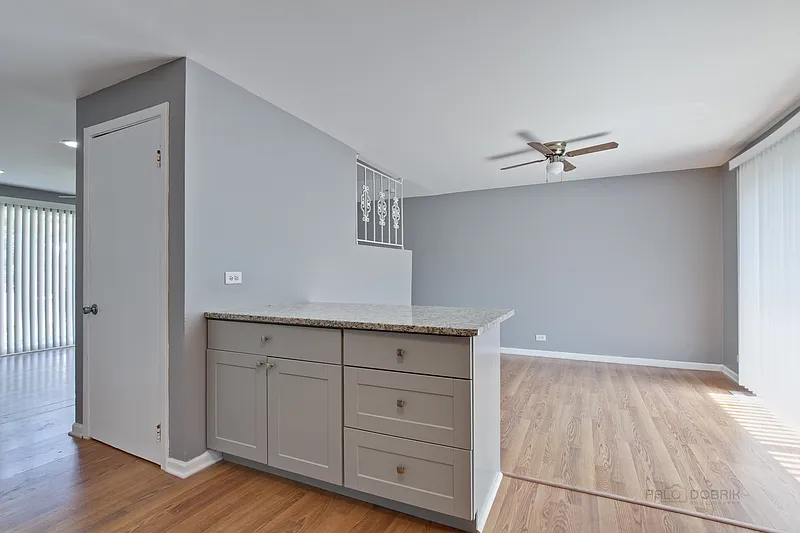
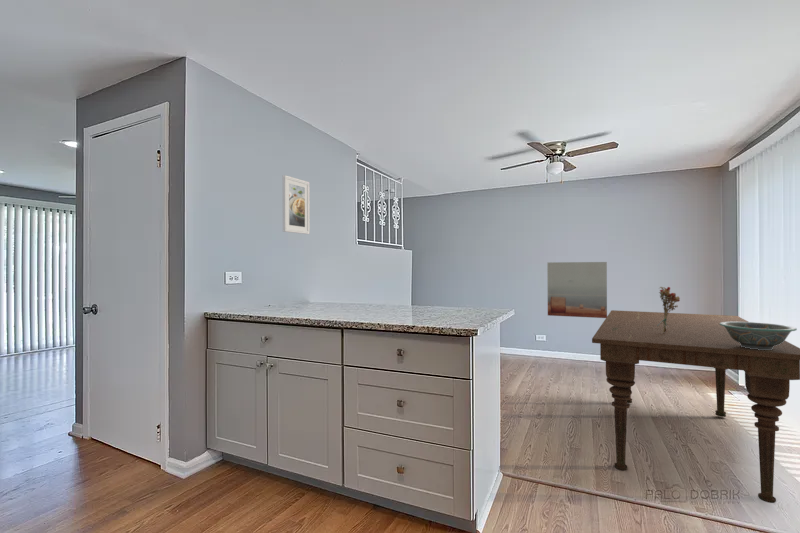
+ dining table (683, 364)
+ decorative bowl (756, 336)
+ wall art (576, 289)
+ bouquet (668, 310)
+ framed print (296, 205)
